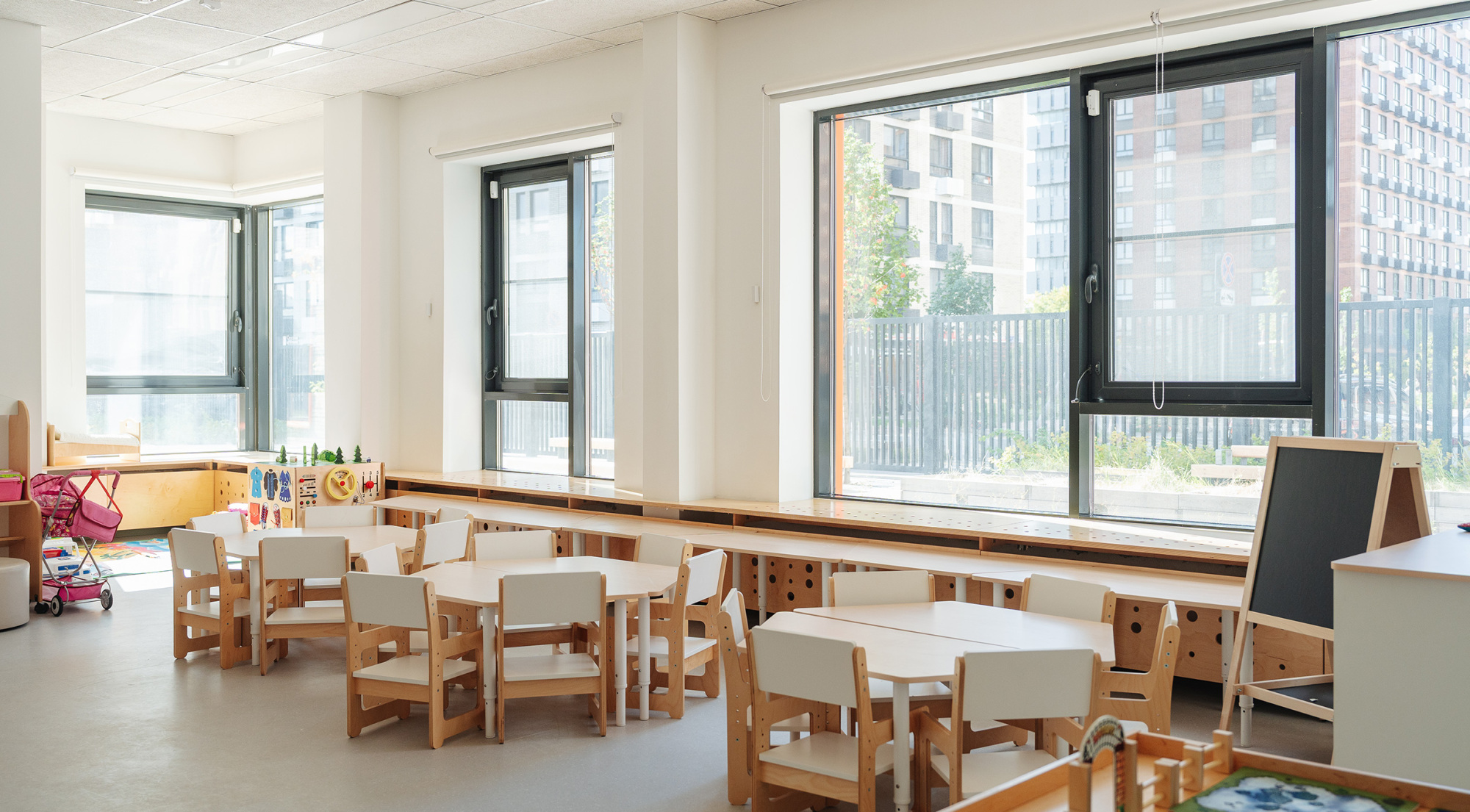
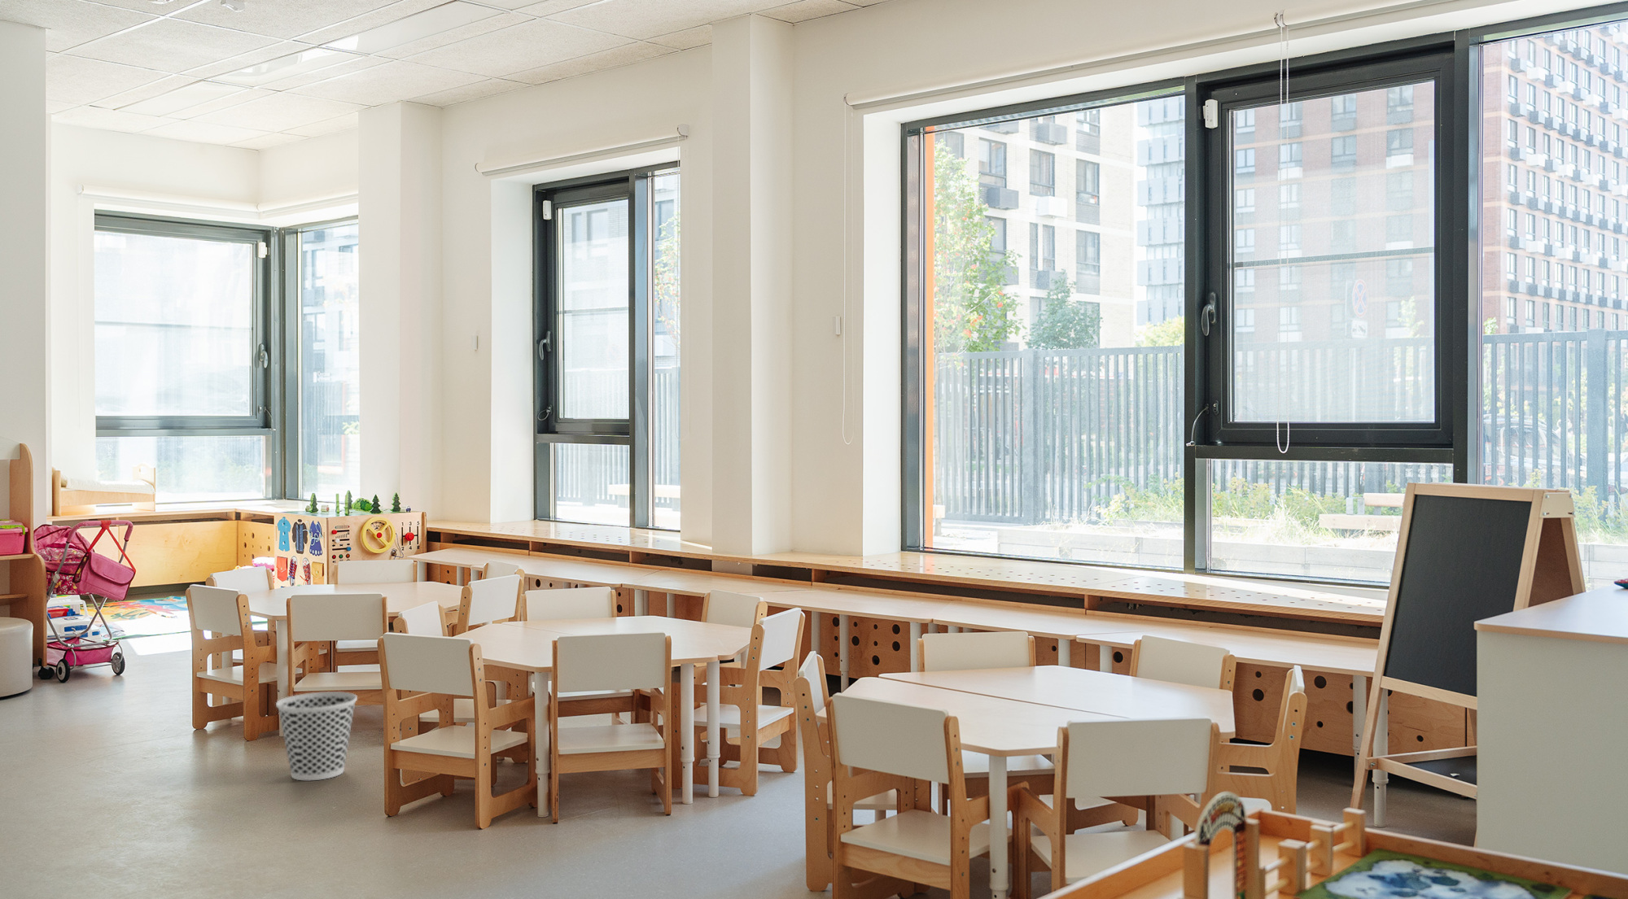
+ wastebasket (318, 736)
